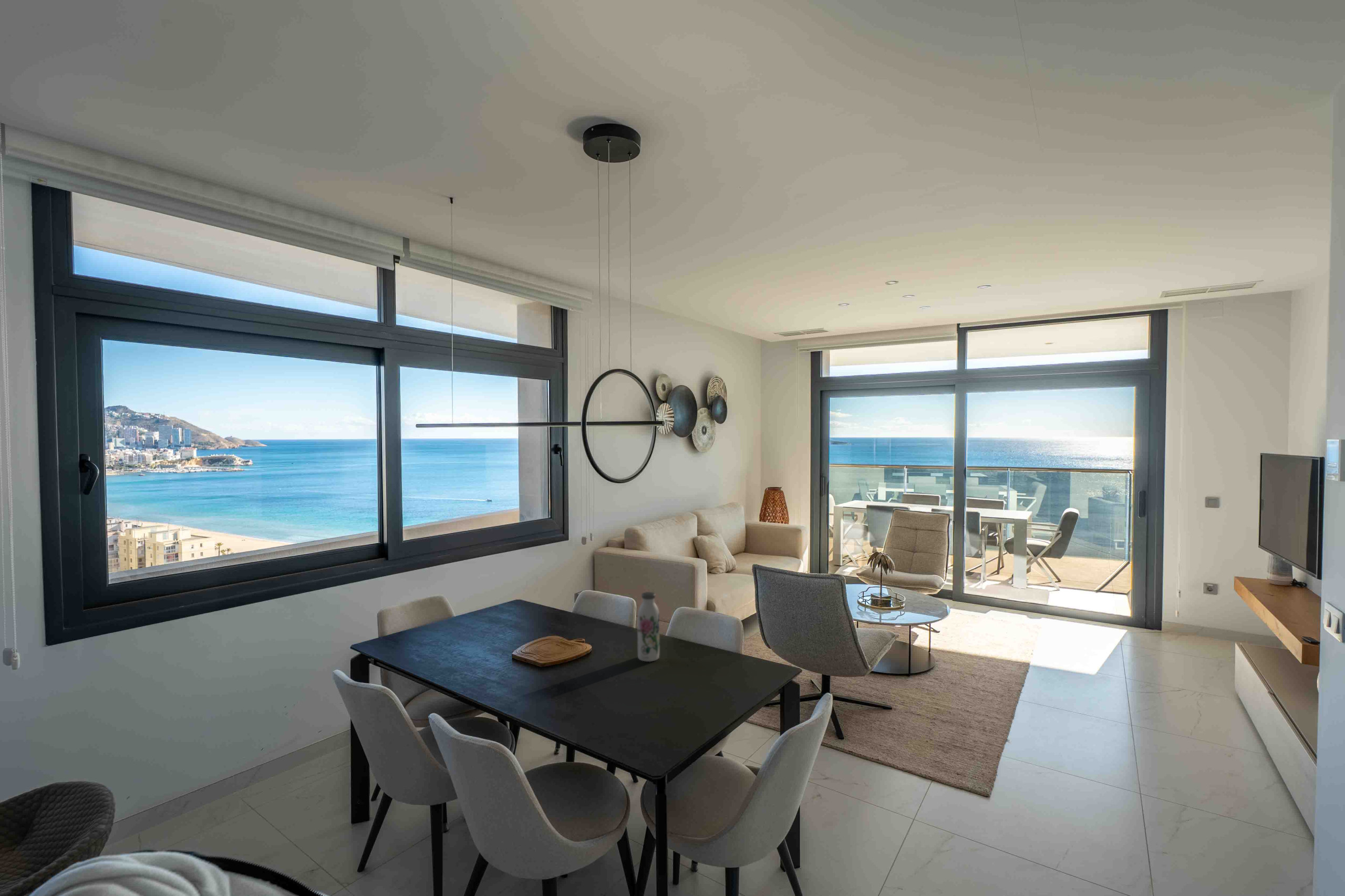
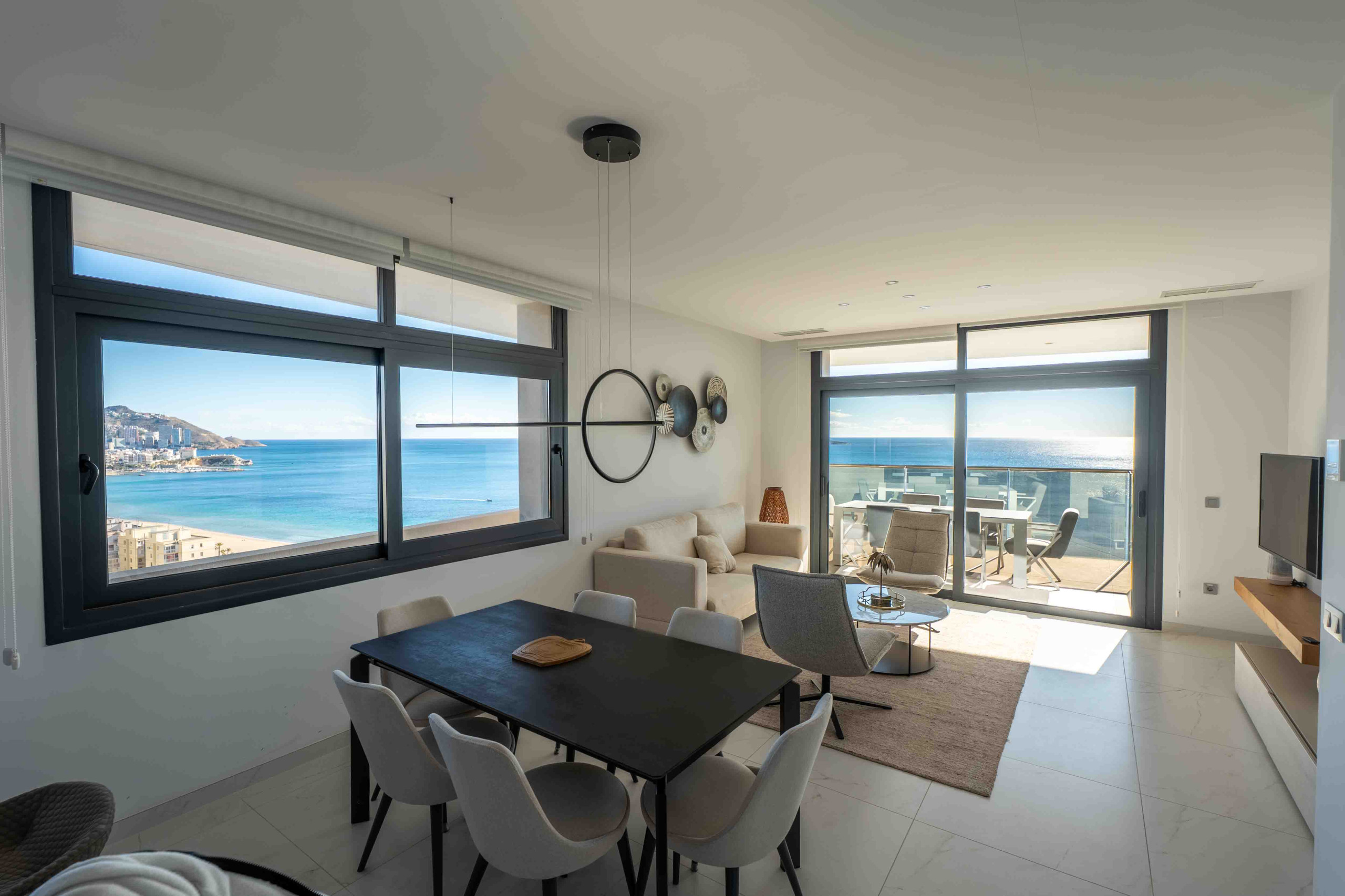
- water bottle (648, 626)
